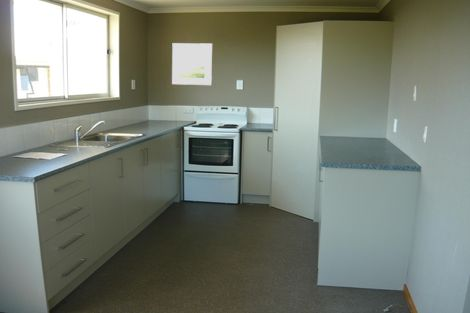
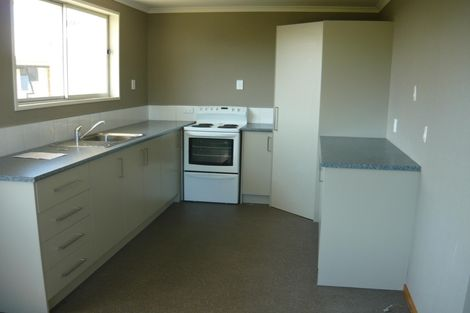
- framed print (191, 64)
